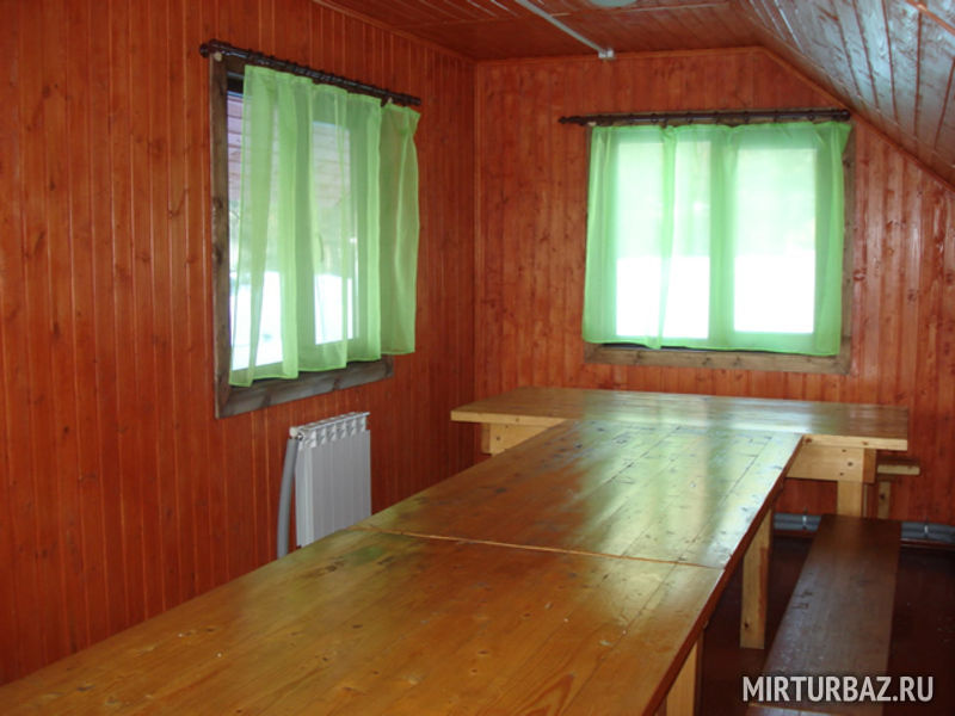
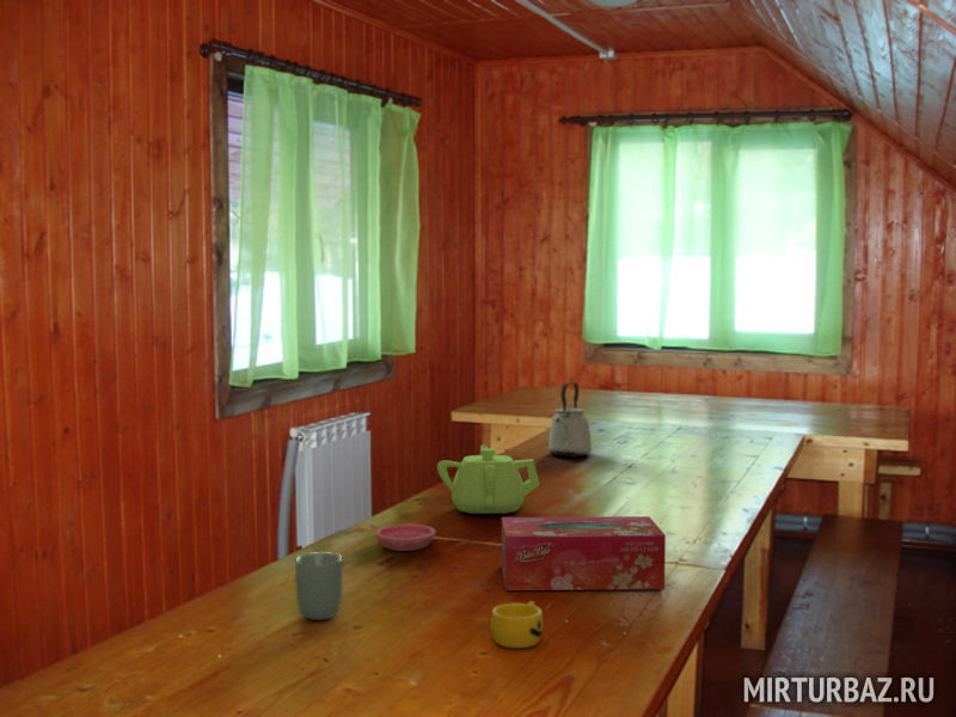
+ kettle (566, 419)
+ teapot (488, 478)
+ cup (520, 623)
+ saucer (405, 538)
+ tissue box (580, 551)
+ cup (319, 587)
